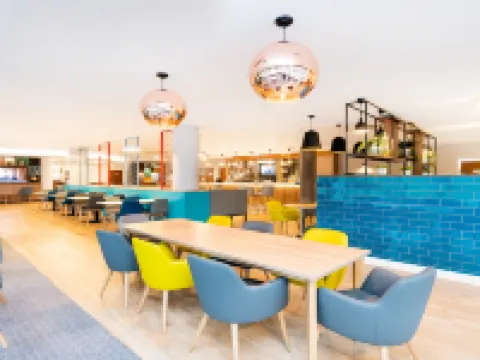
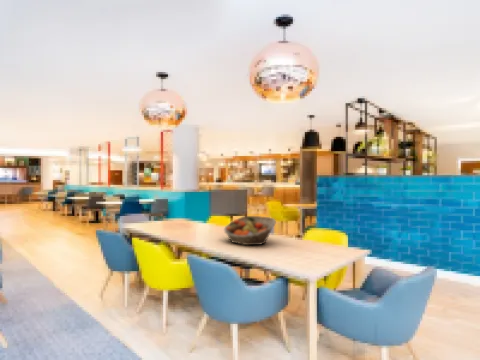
+ fruit basket (249, 229)
